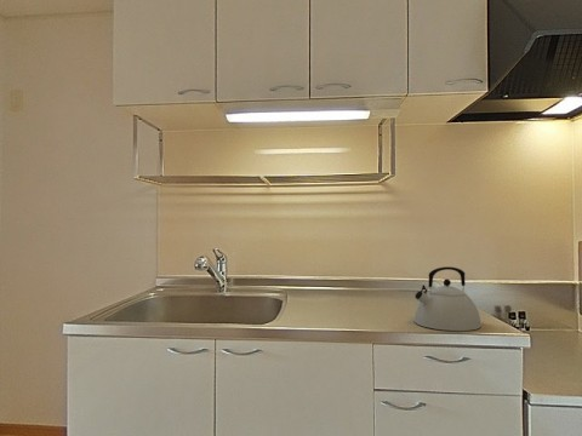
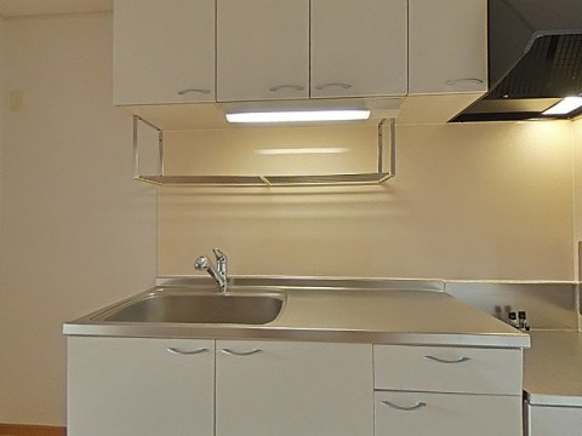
- kettle (445, 294)
